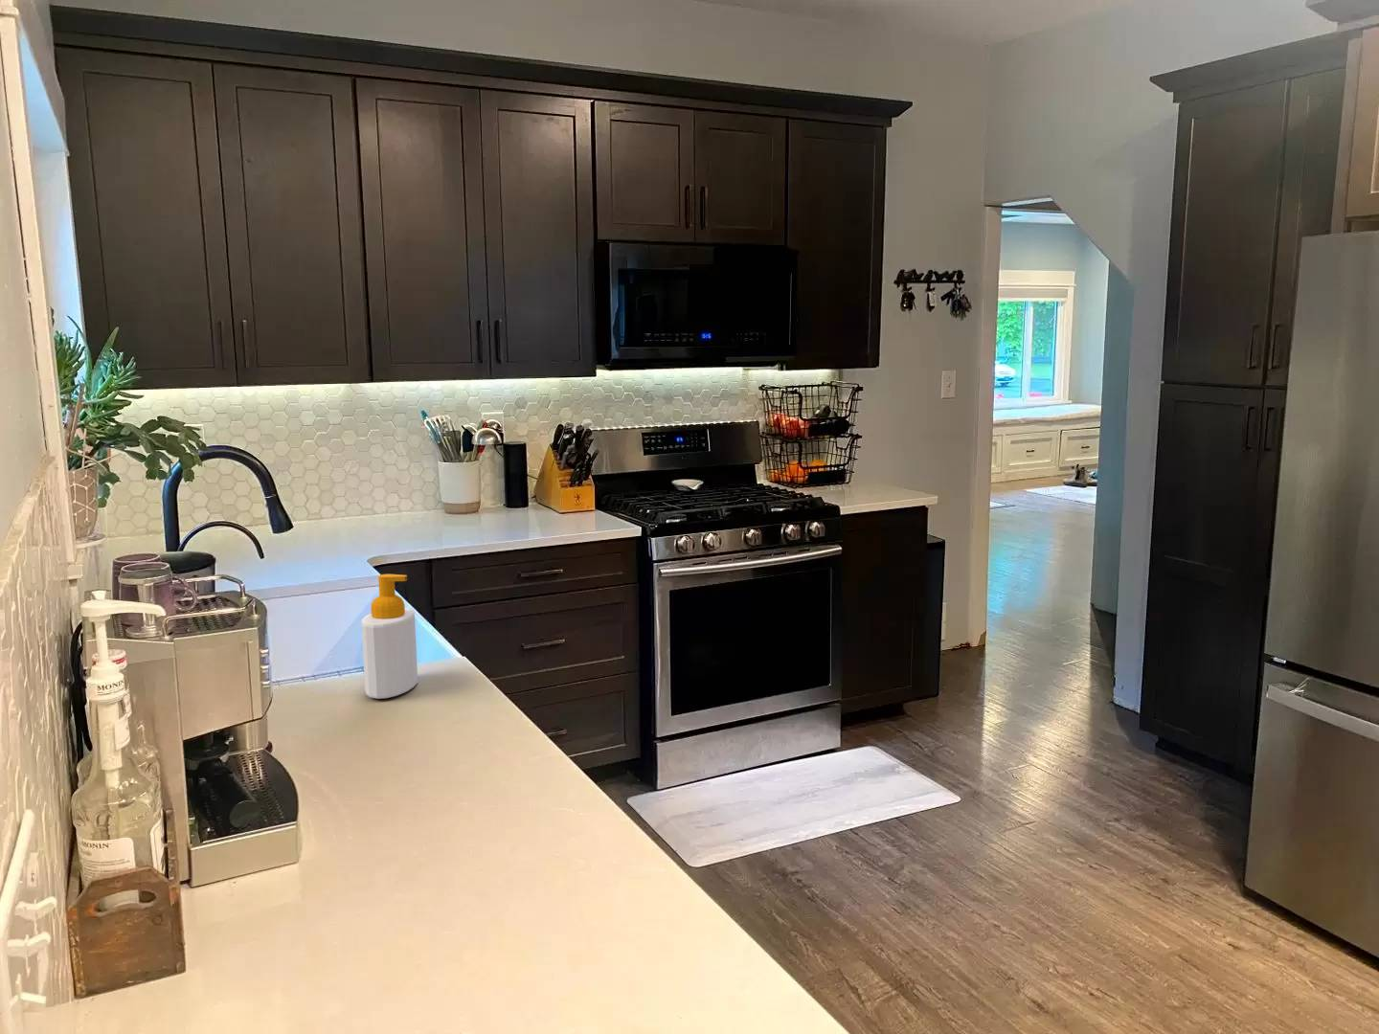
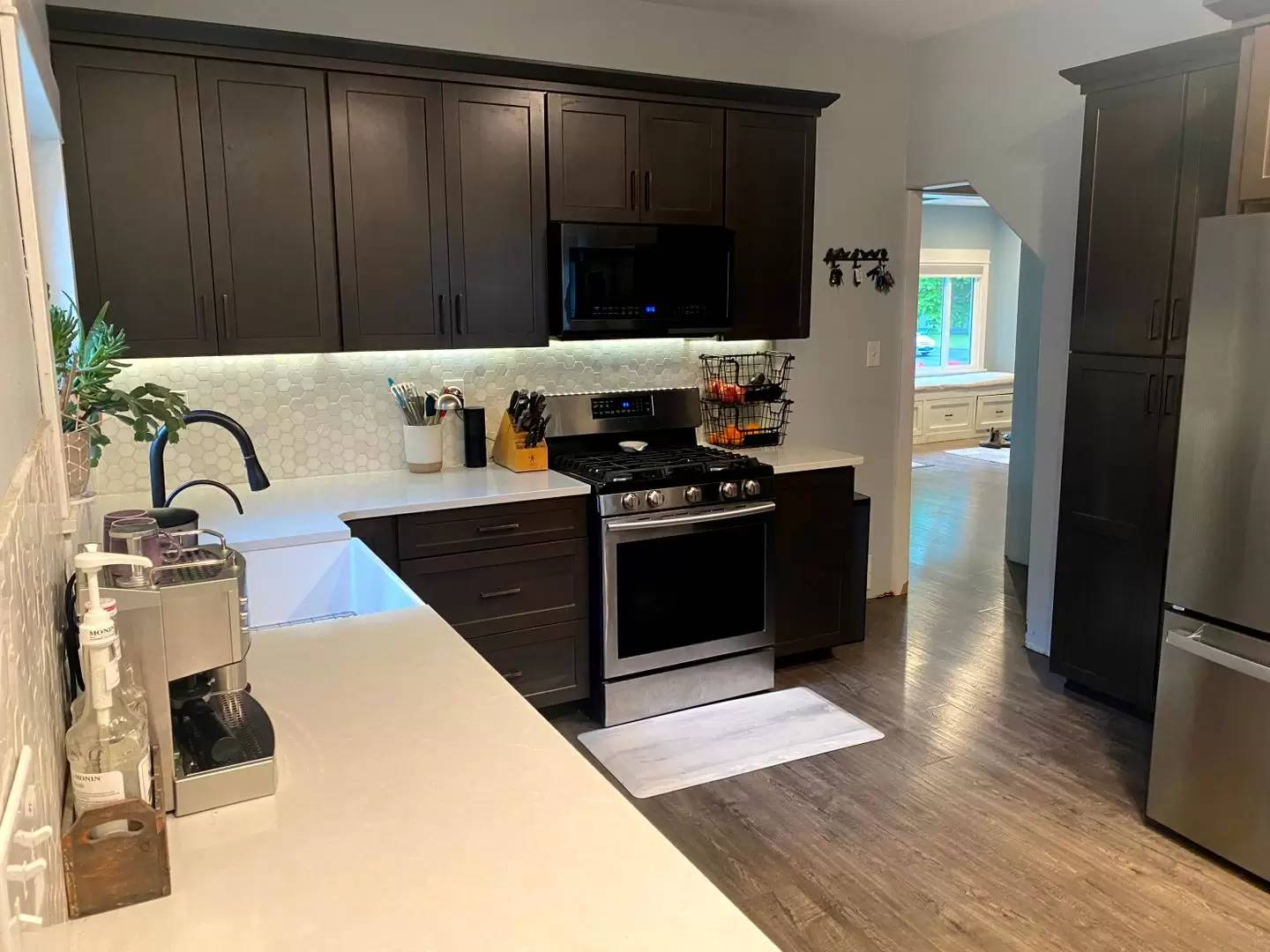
- soap bottle (389, 632)
